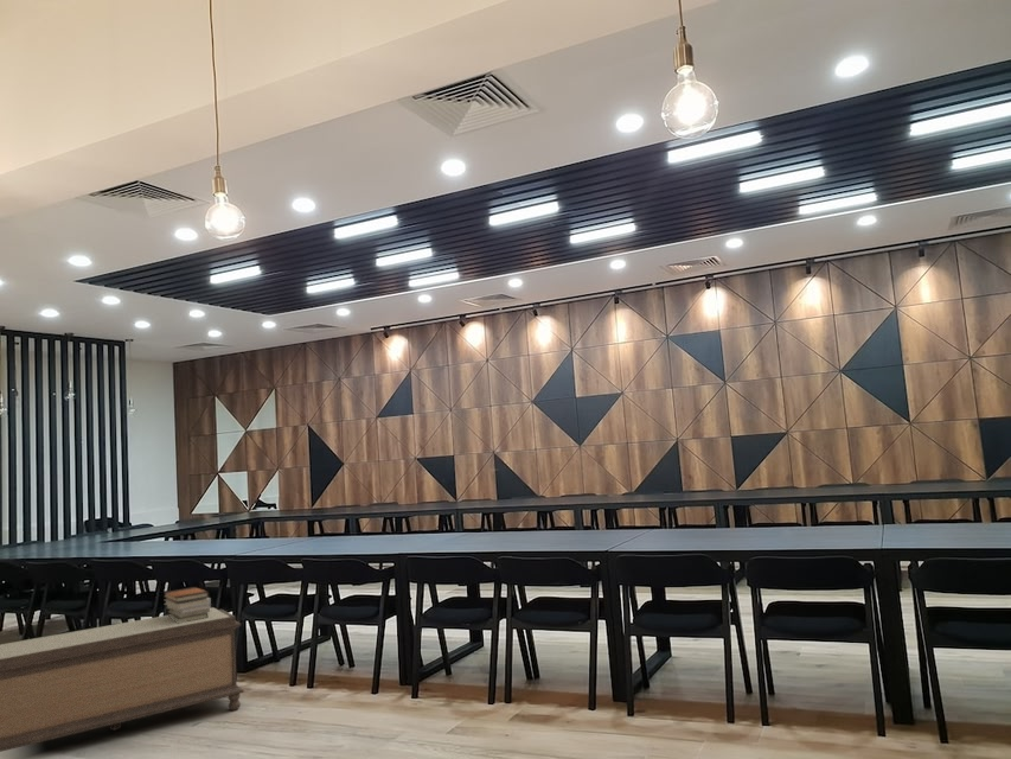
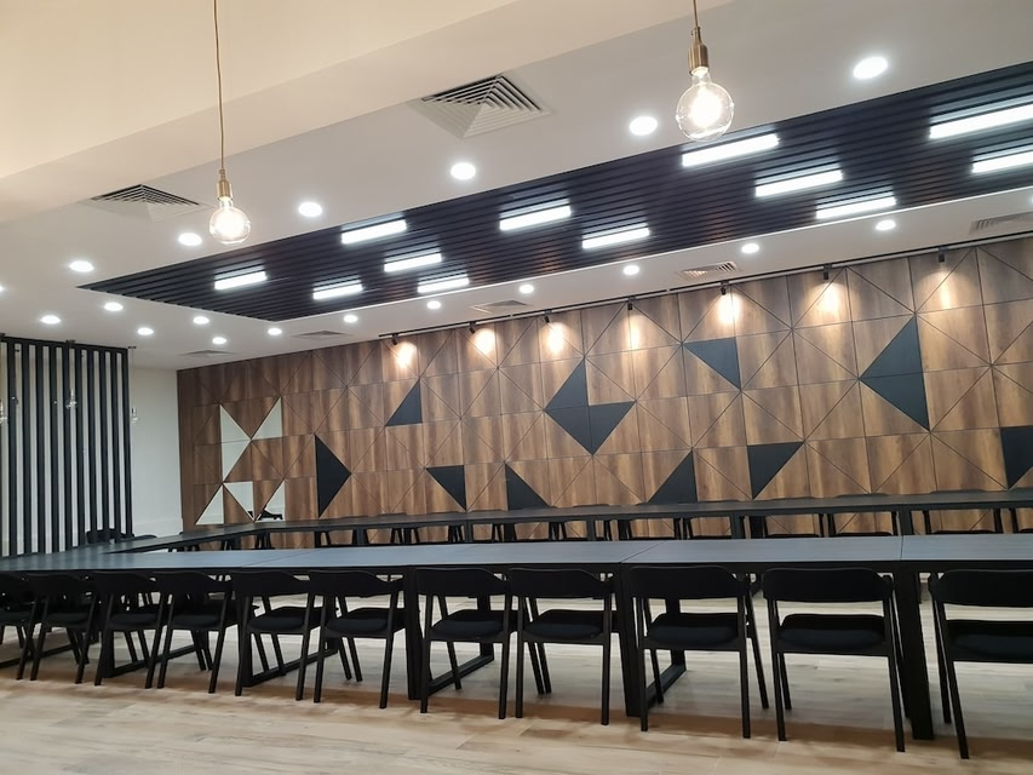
- book stack (186, 604)
- bench (116, 678)
